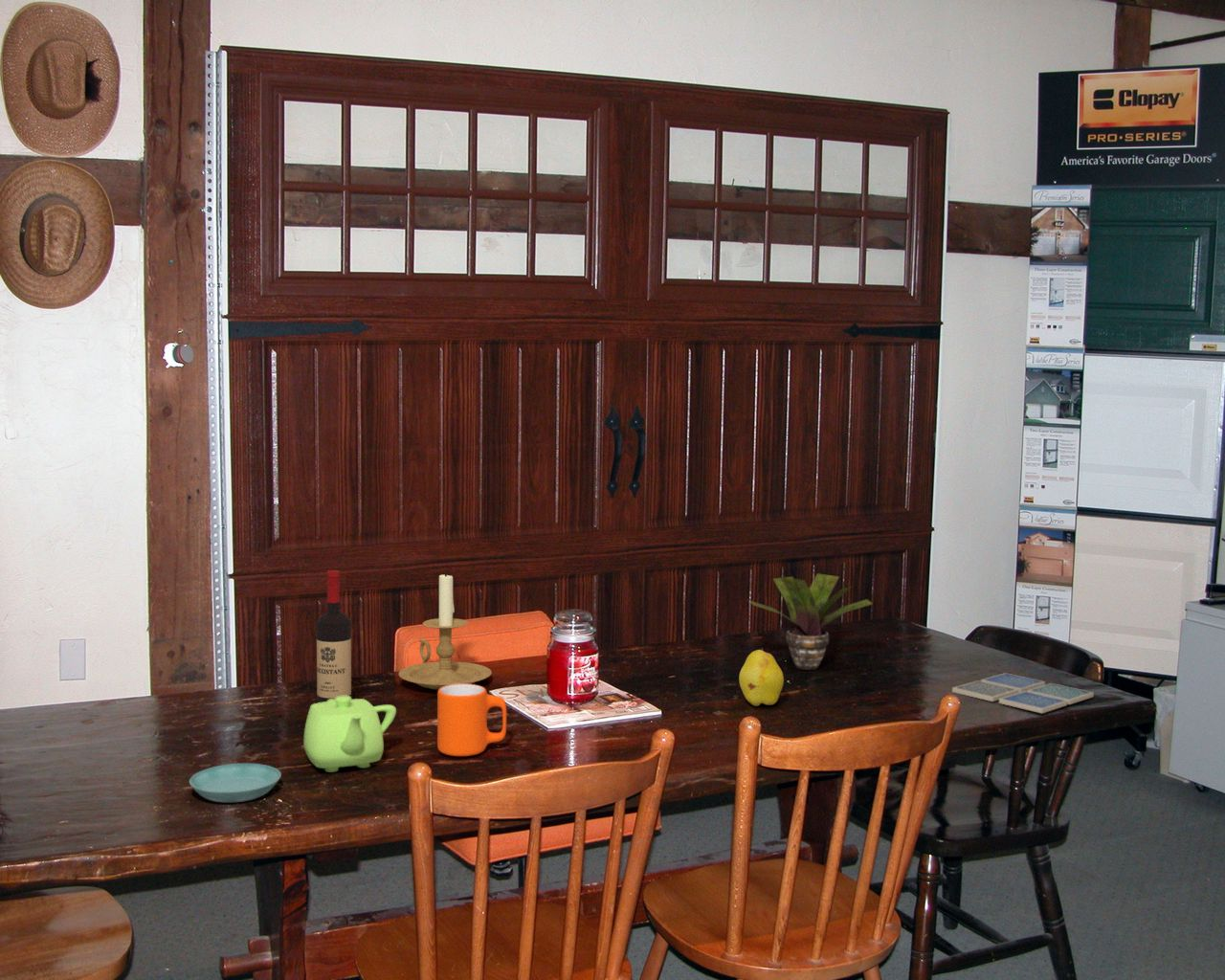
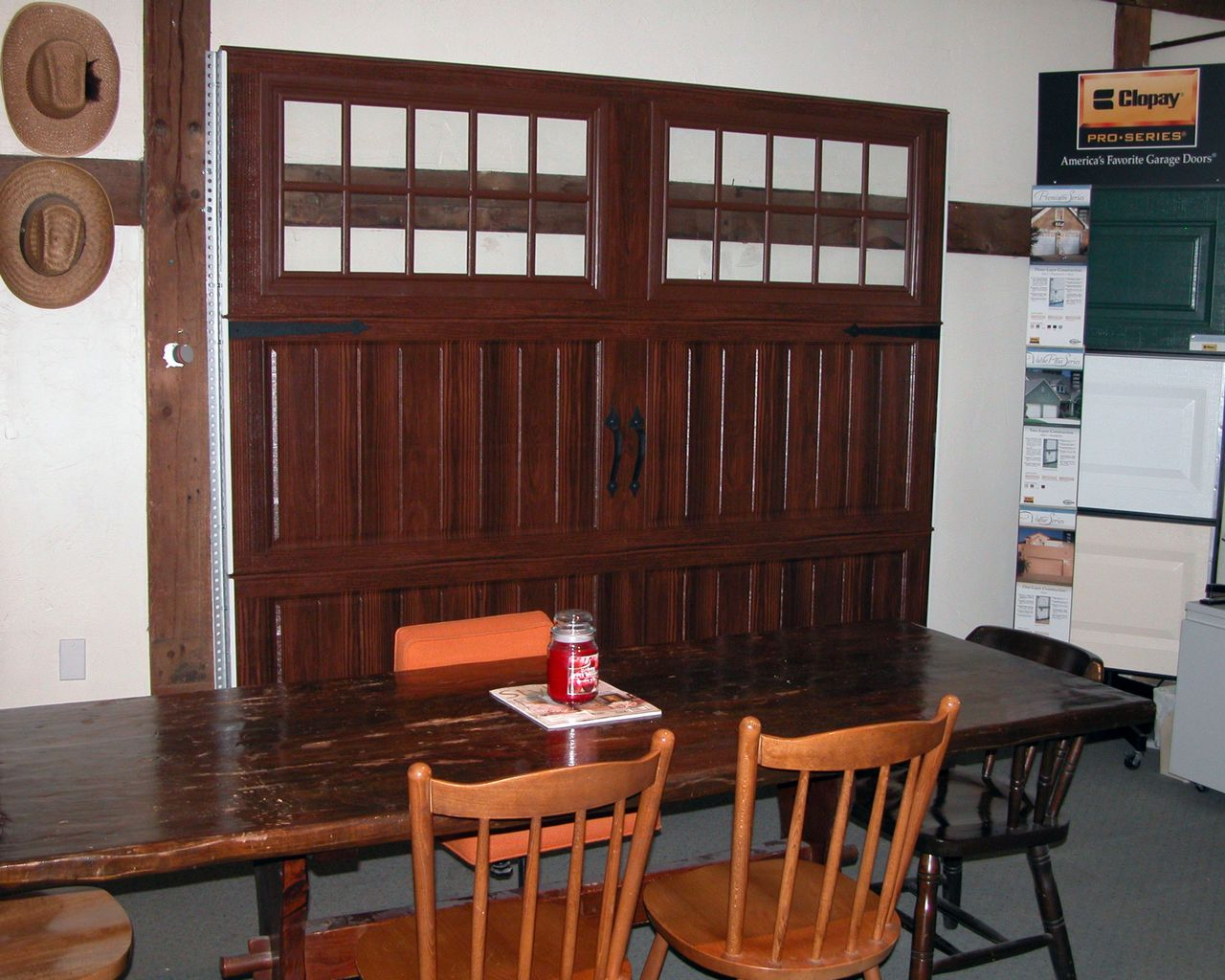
- mug (469, 719)
- teapot (353, 730)
- potted plant (811, 620)
- saucer (235, 784)
- drink coaster (1022, 692)
- candle holder (445, 627)
- fruit (761, 677)
- wine bottle (333, 646)
